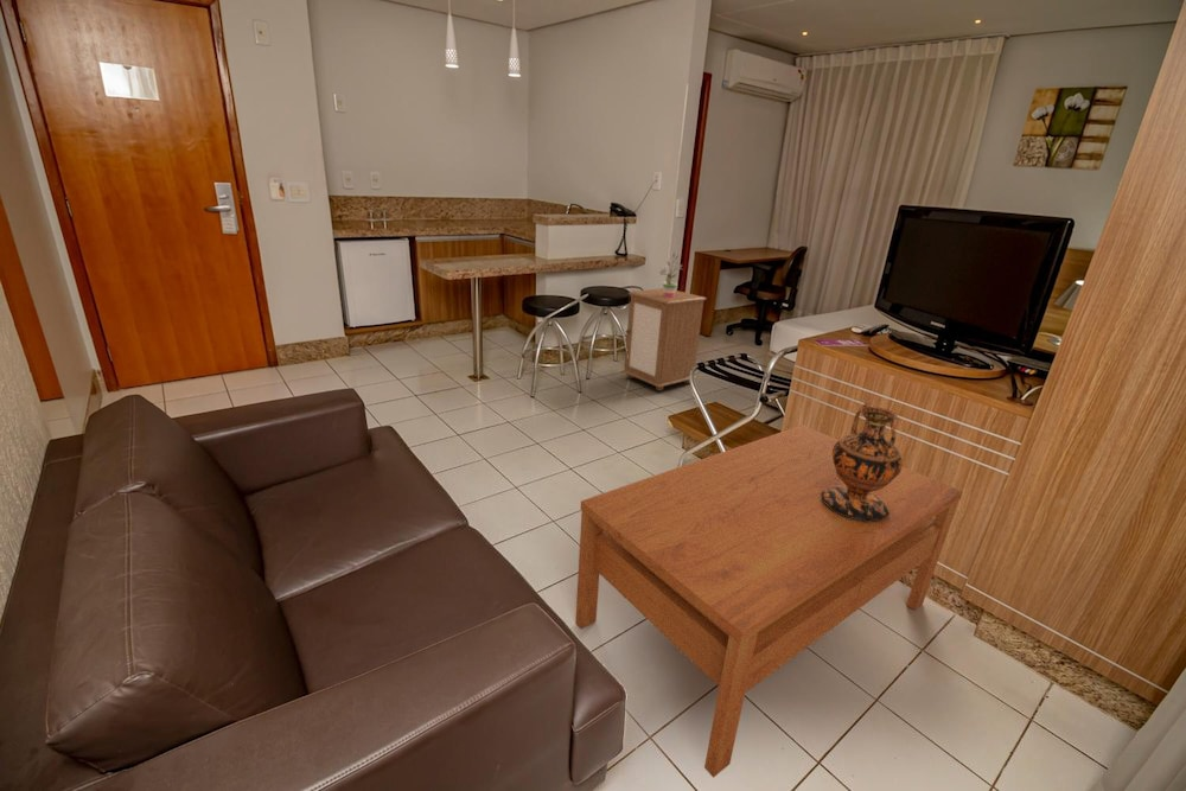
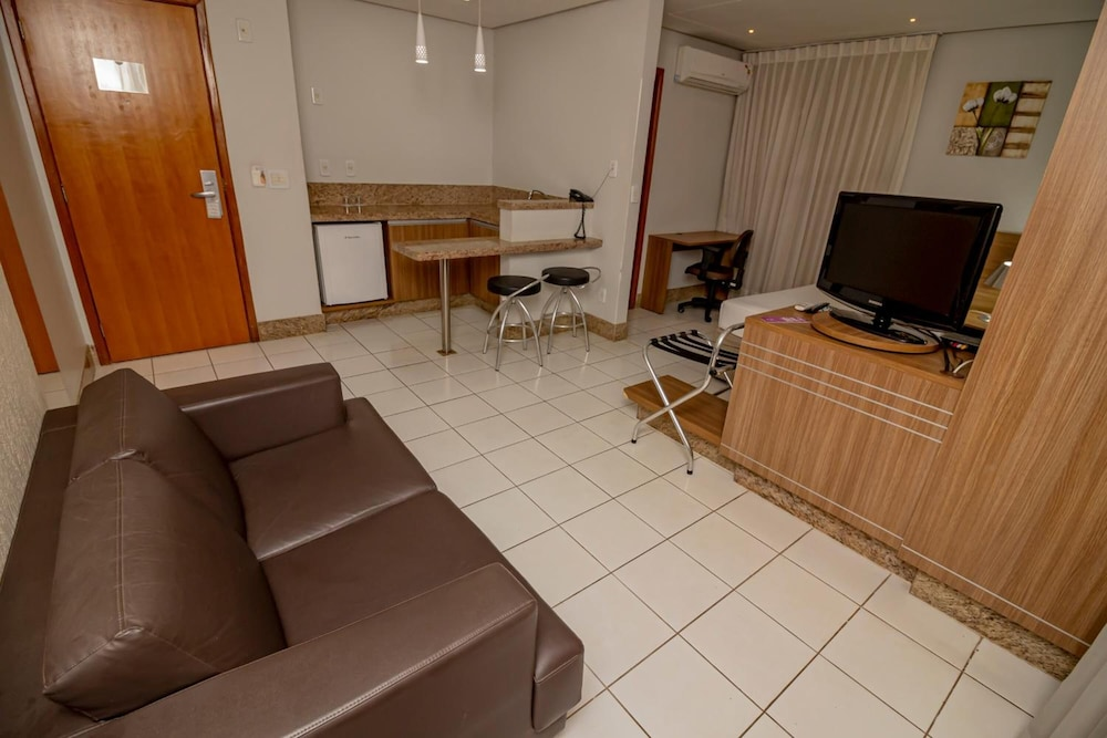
- potted plant (669, 274)
- cabinet (661, 338)
- vase (866, 458)
- coffee table (769, 557)
